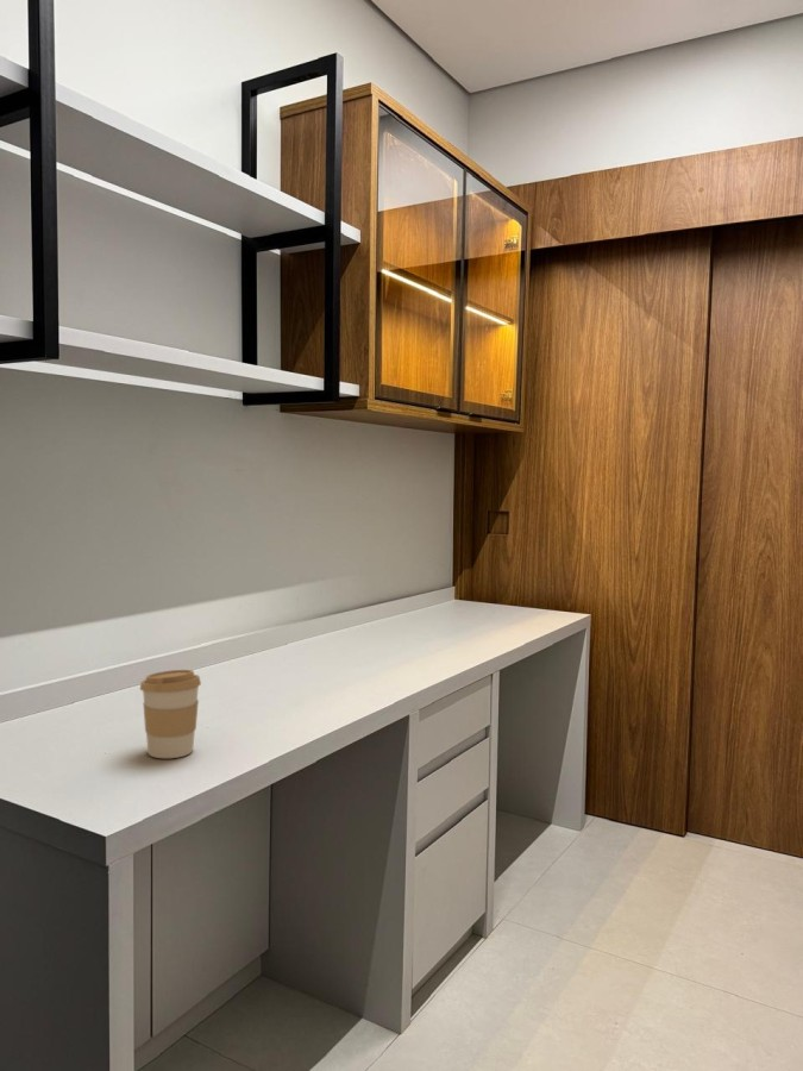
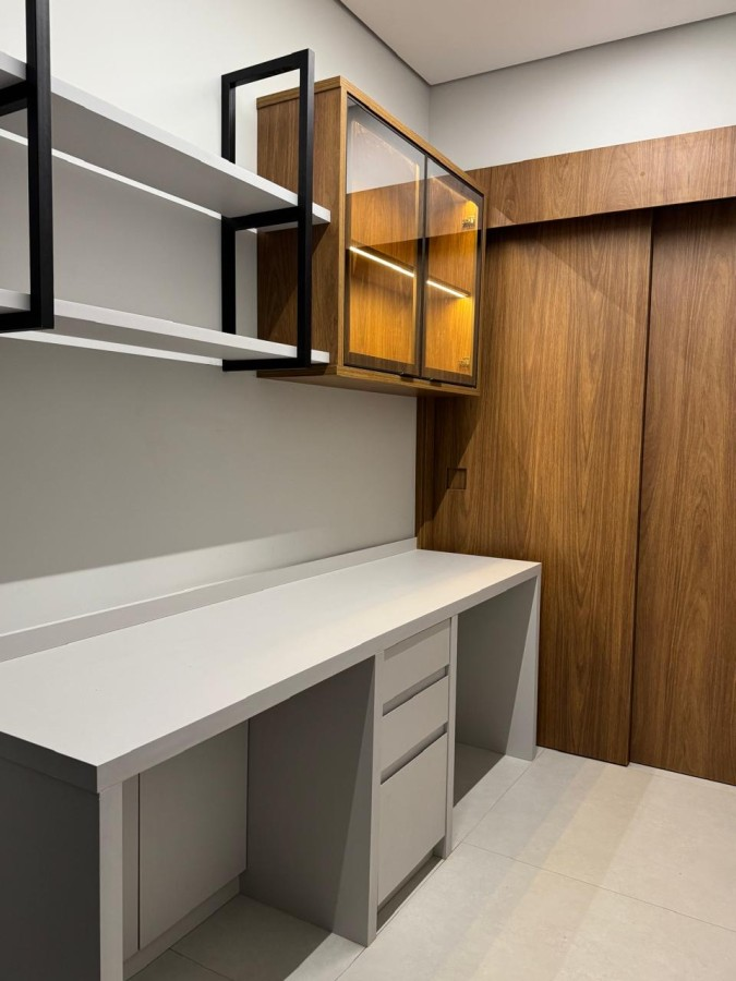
- coffee cup (170, 710)
